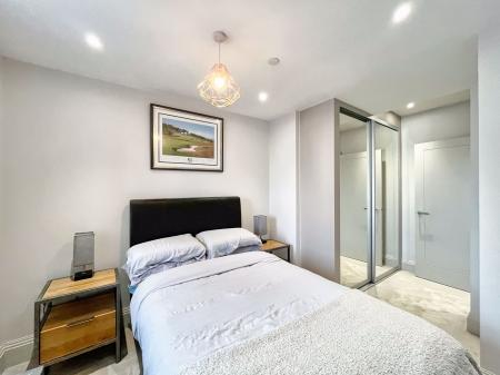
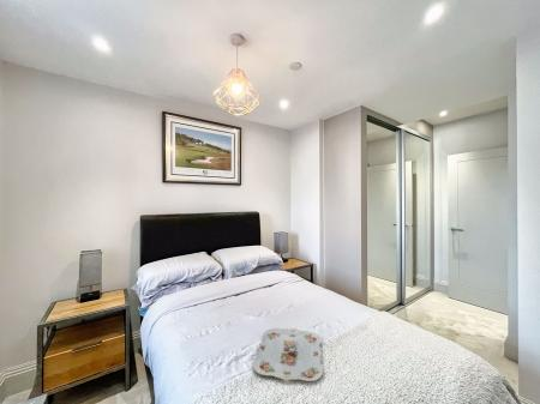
+ serving tray (289, 351)
